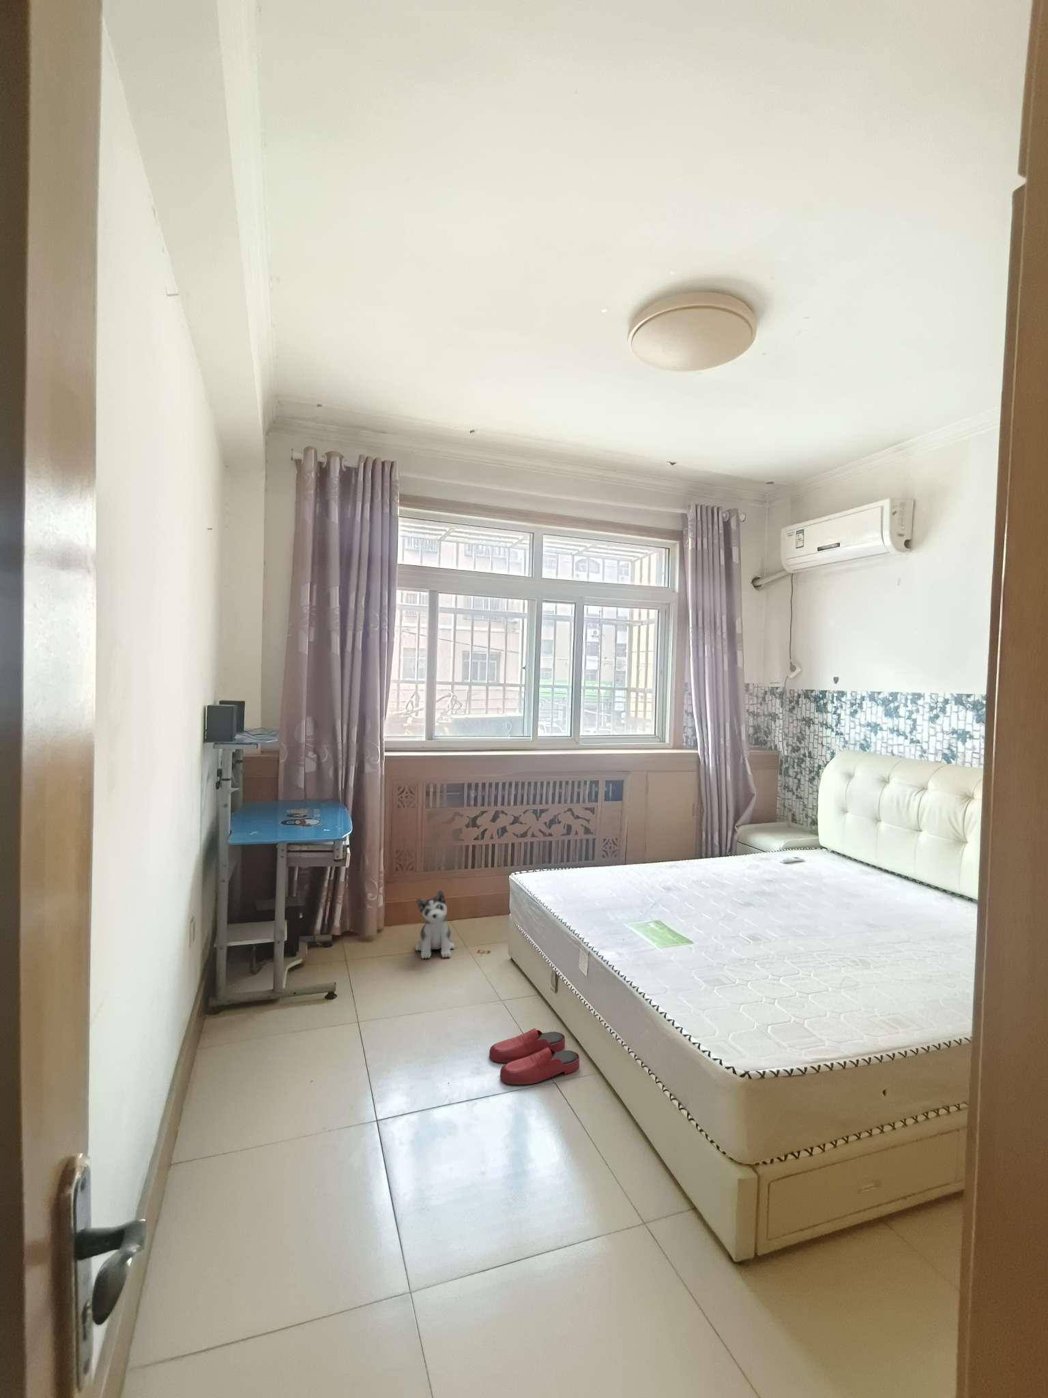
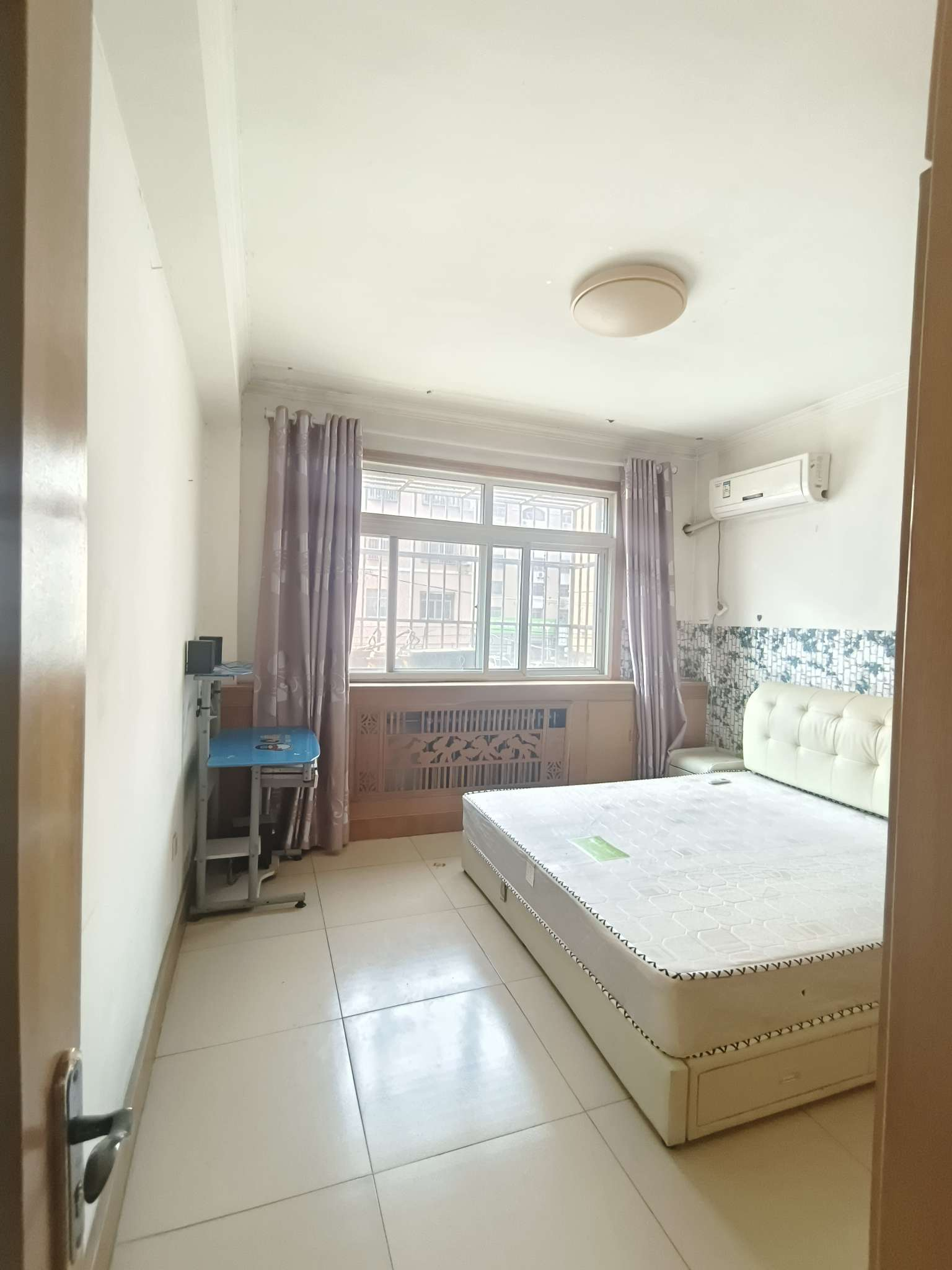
- slippers (534, 1050)
- plush toy (435, 917)
